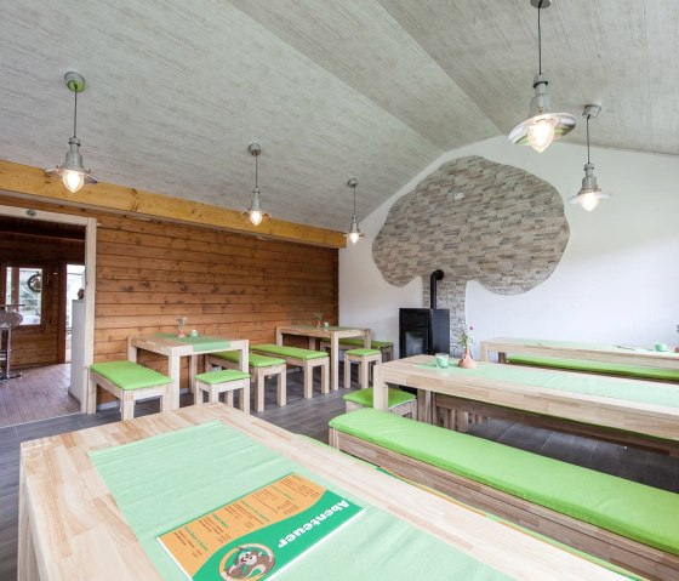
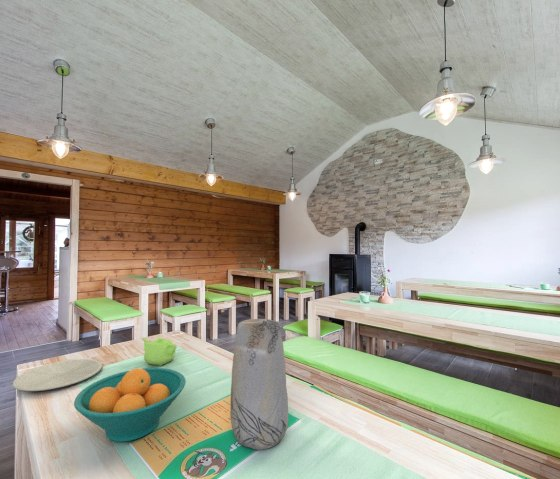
+ fruit bowl (134, 398)
+ vase (259, 378)
+ teapot (158, 349)
+ plate (60, 374)
